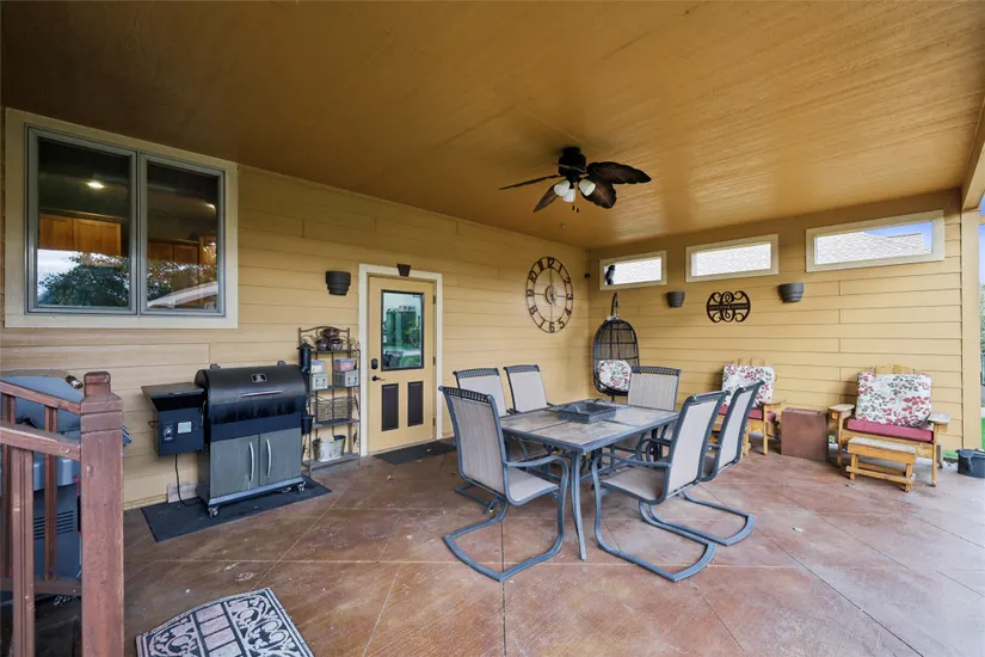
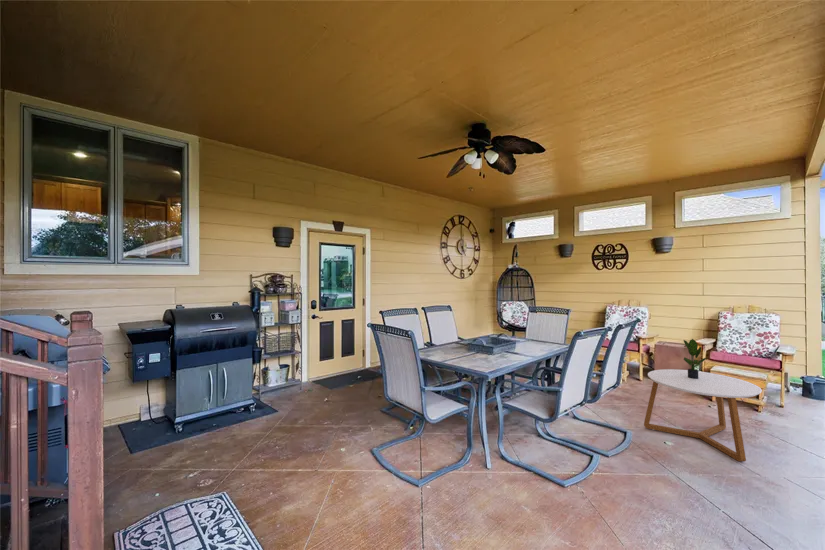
+ potted plant (692, 358)
+ coffee table (701, 394)
